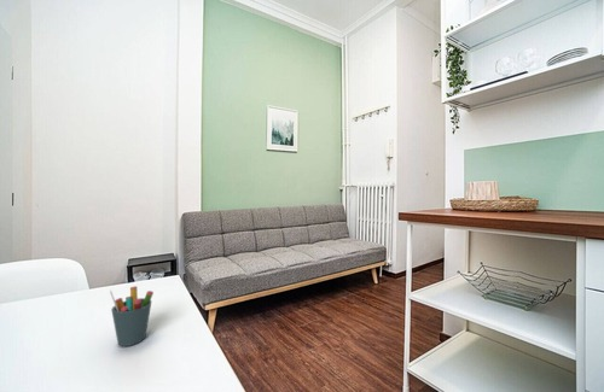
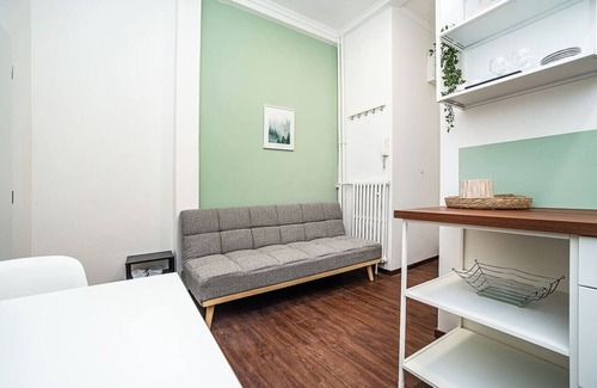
- pen holder (132, 312)
